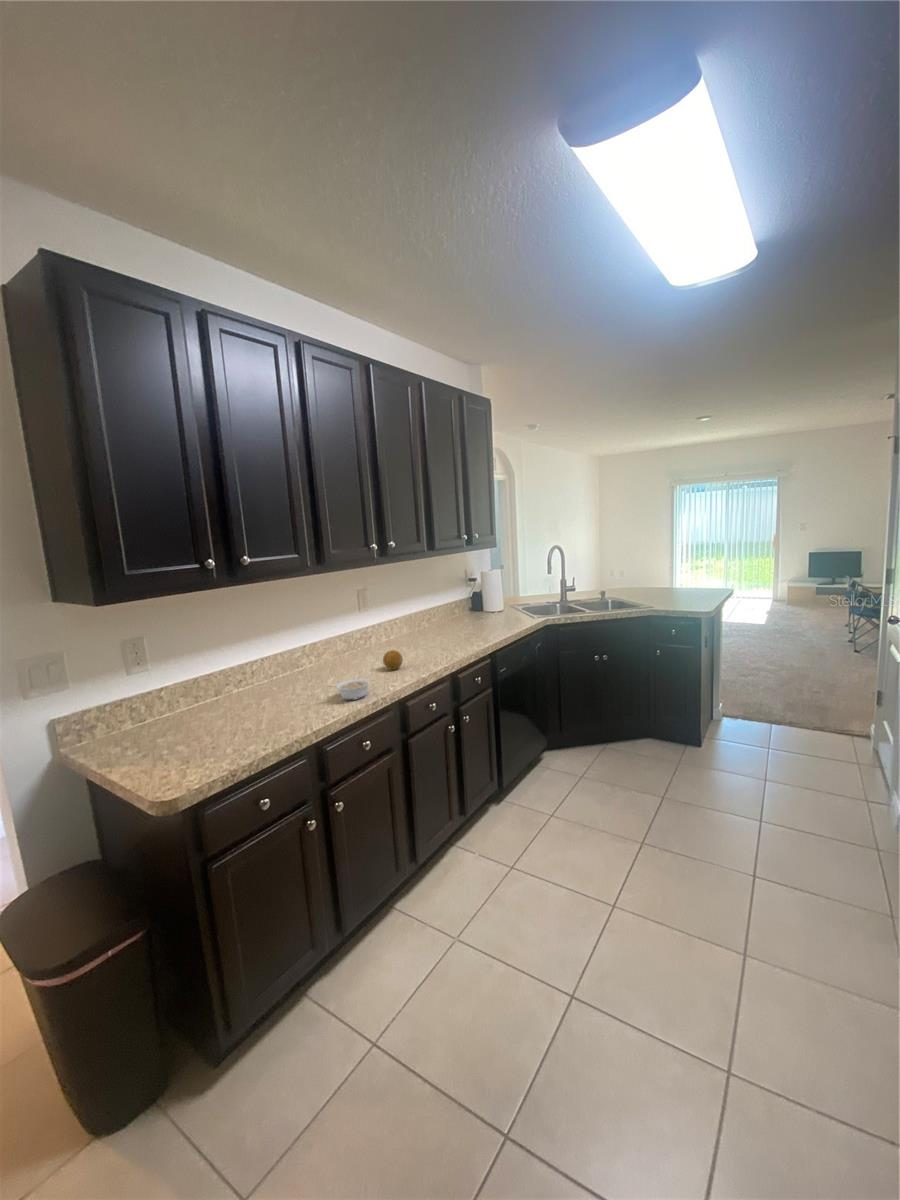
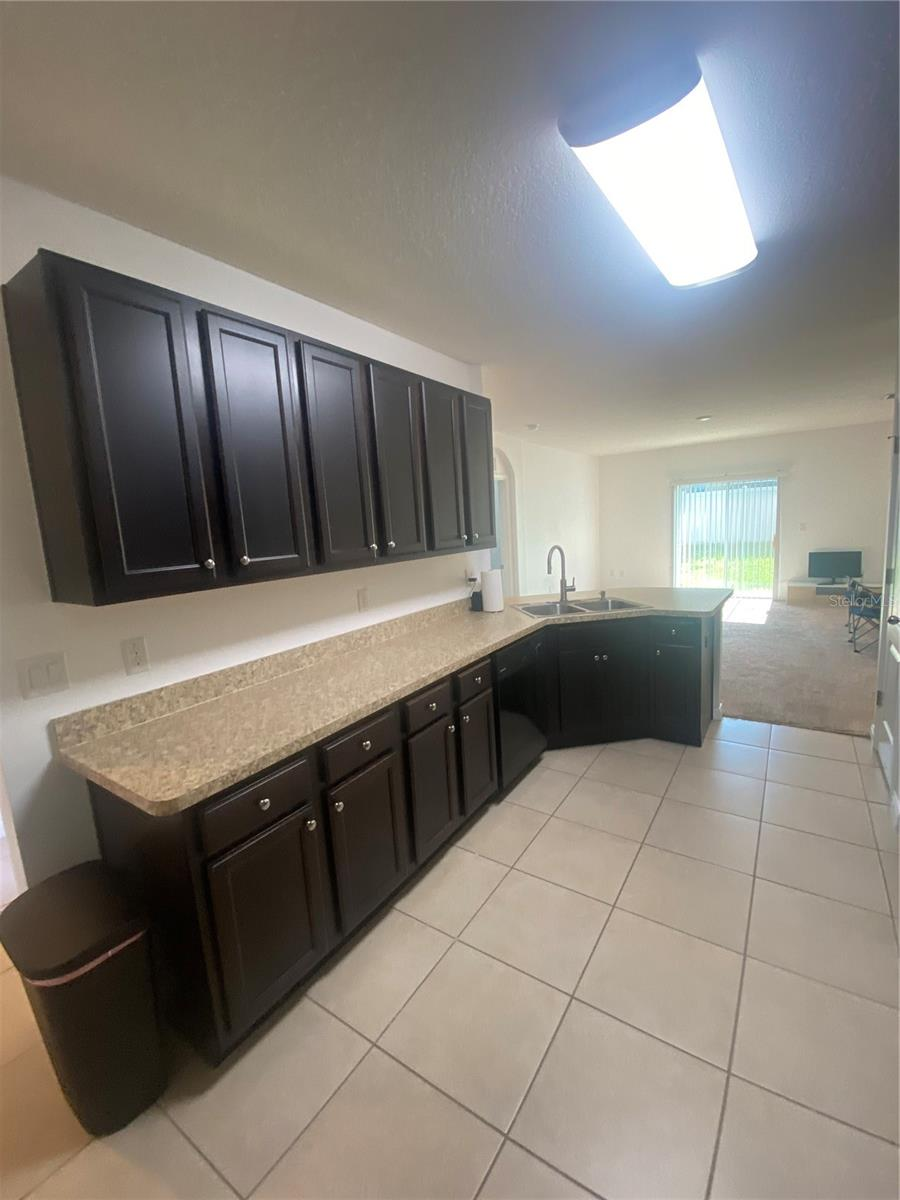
- fruit (392, 659)
- legume (352, 689)
